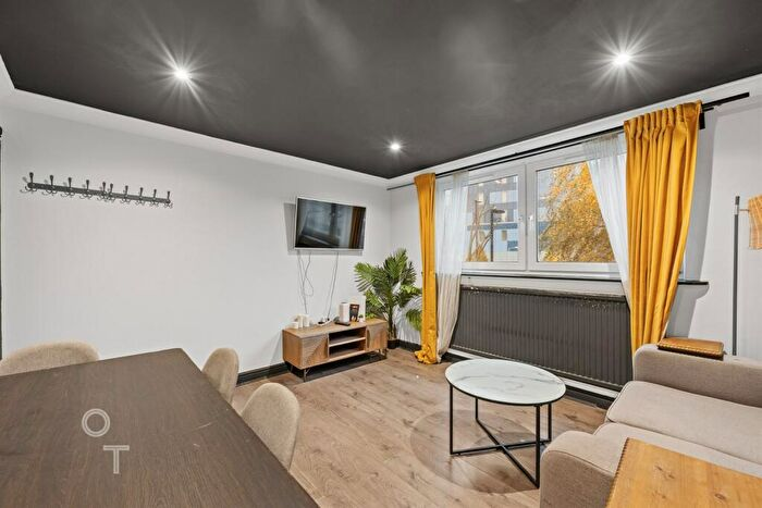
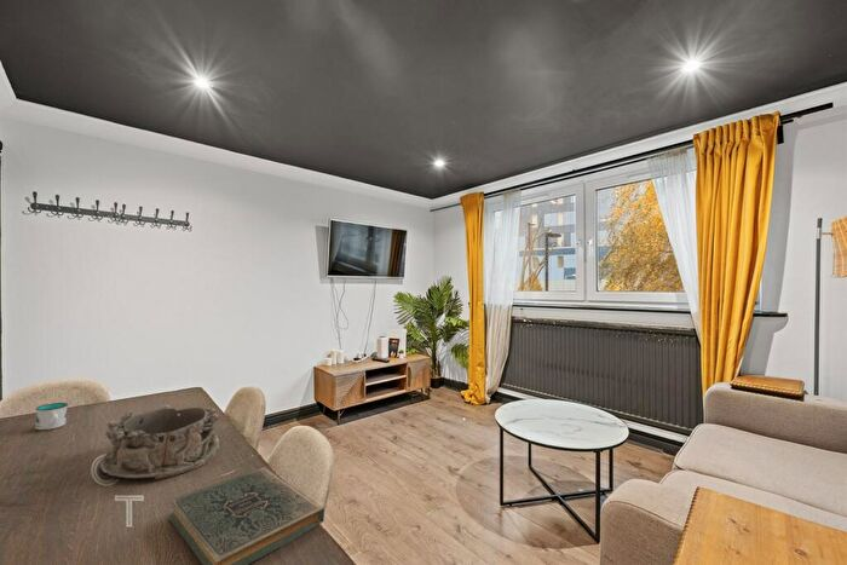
+ mug (52, 416)
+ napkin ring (165, 433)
+ book (244, 512)
